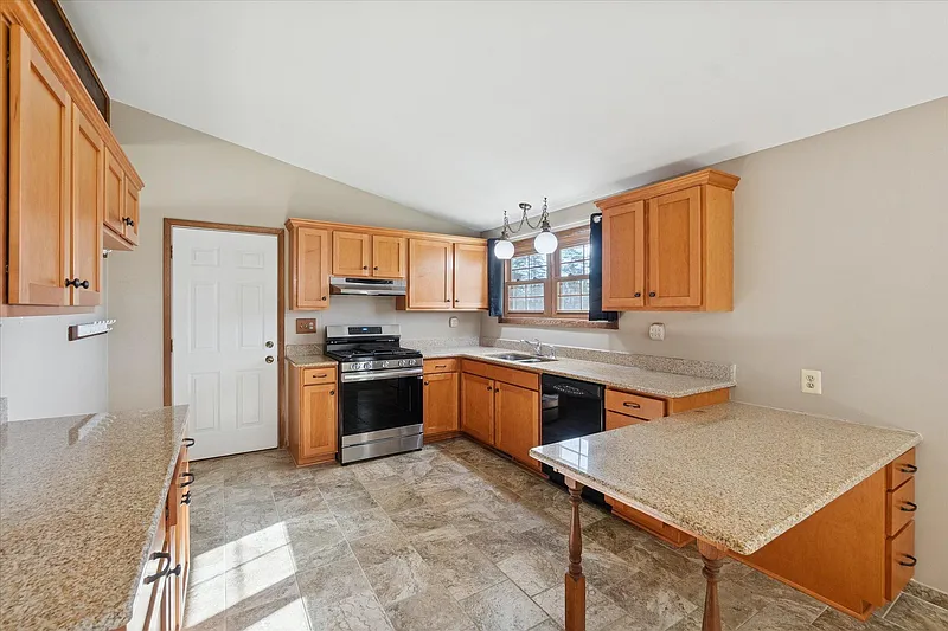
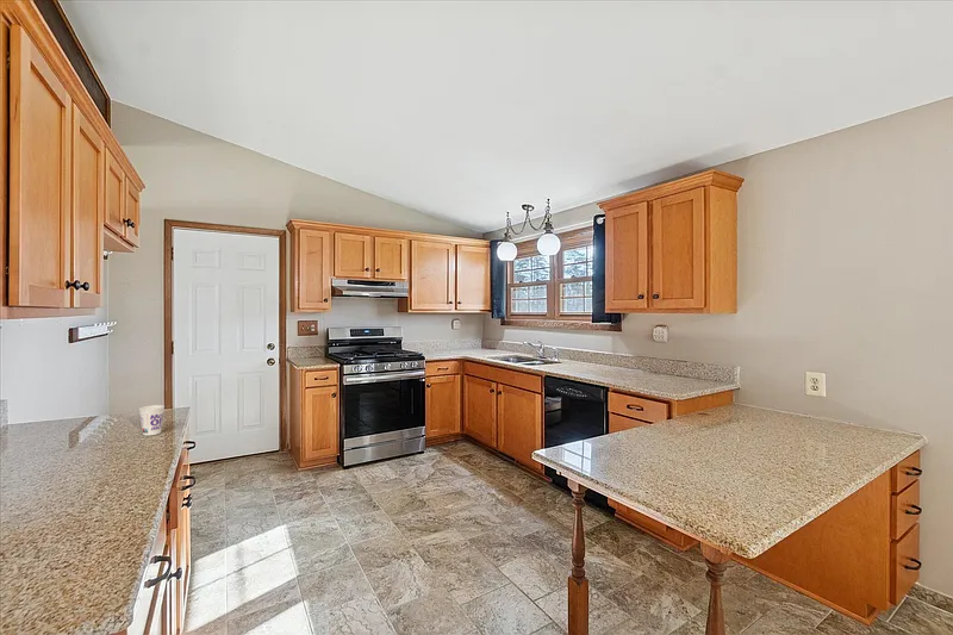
+ cup (151, 419)
